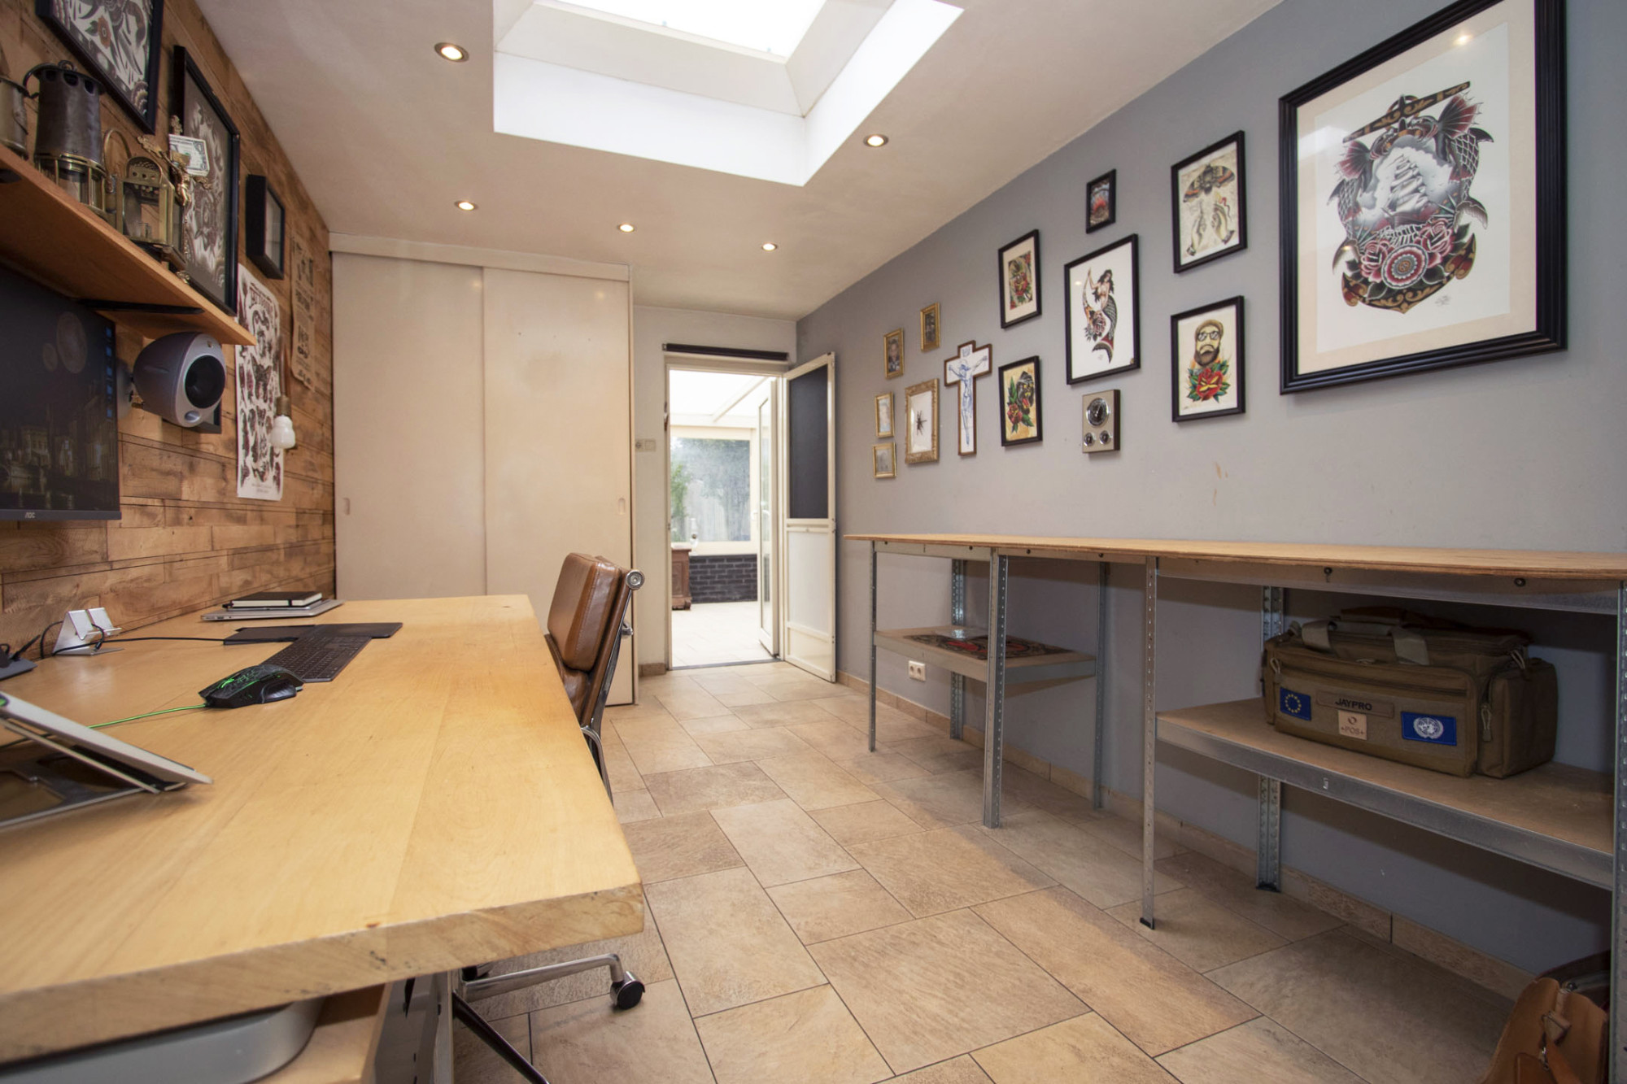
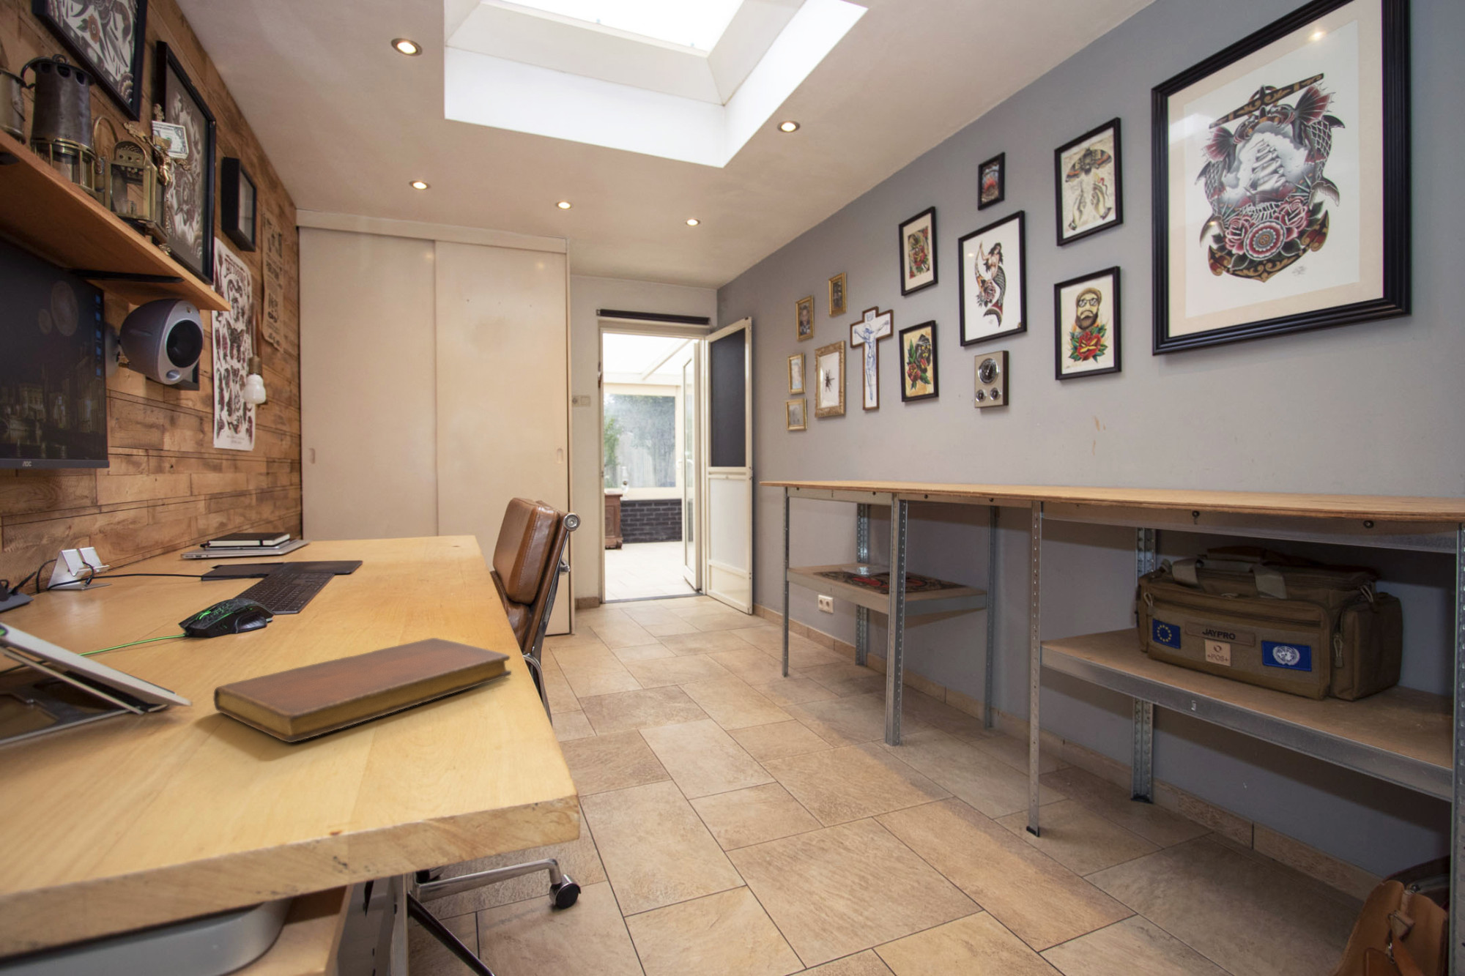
+ notebook (375, 680)
